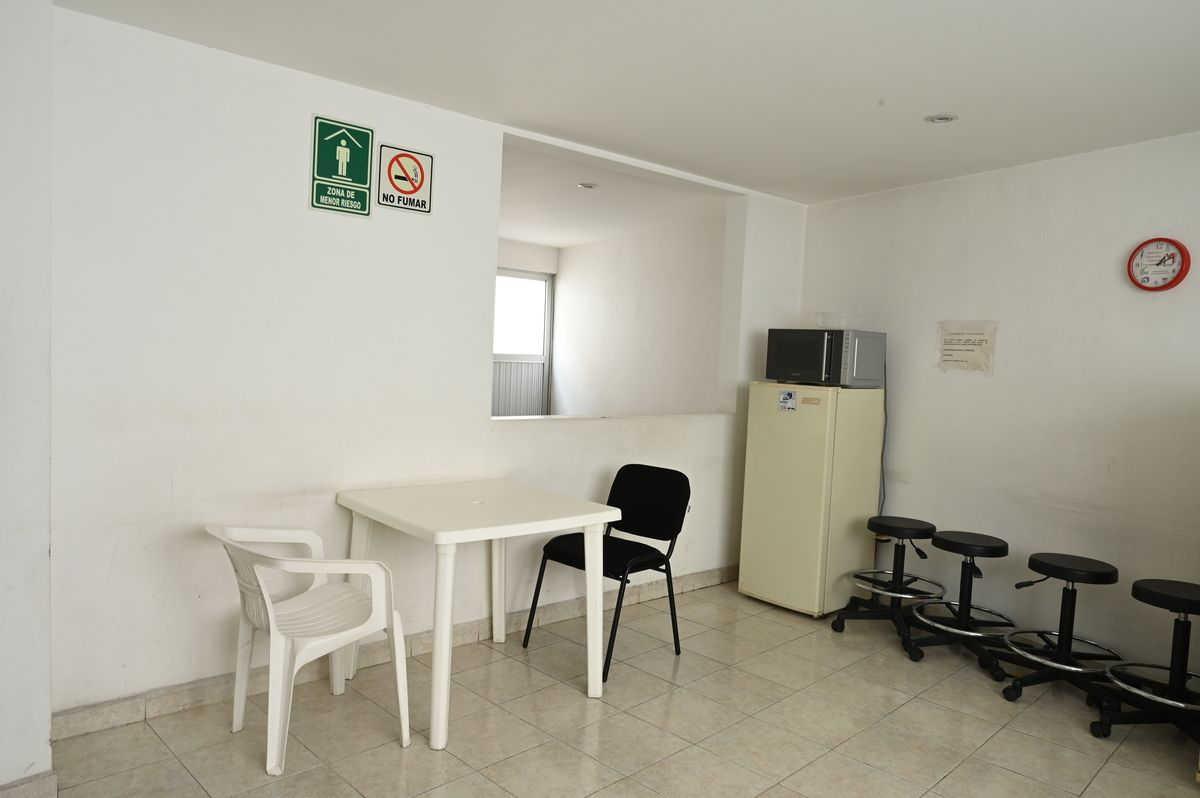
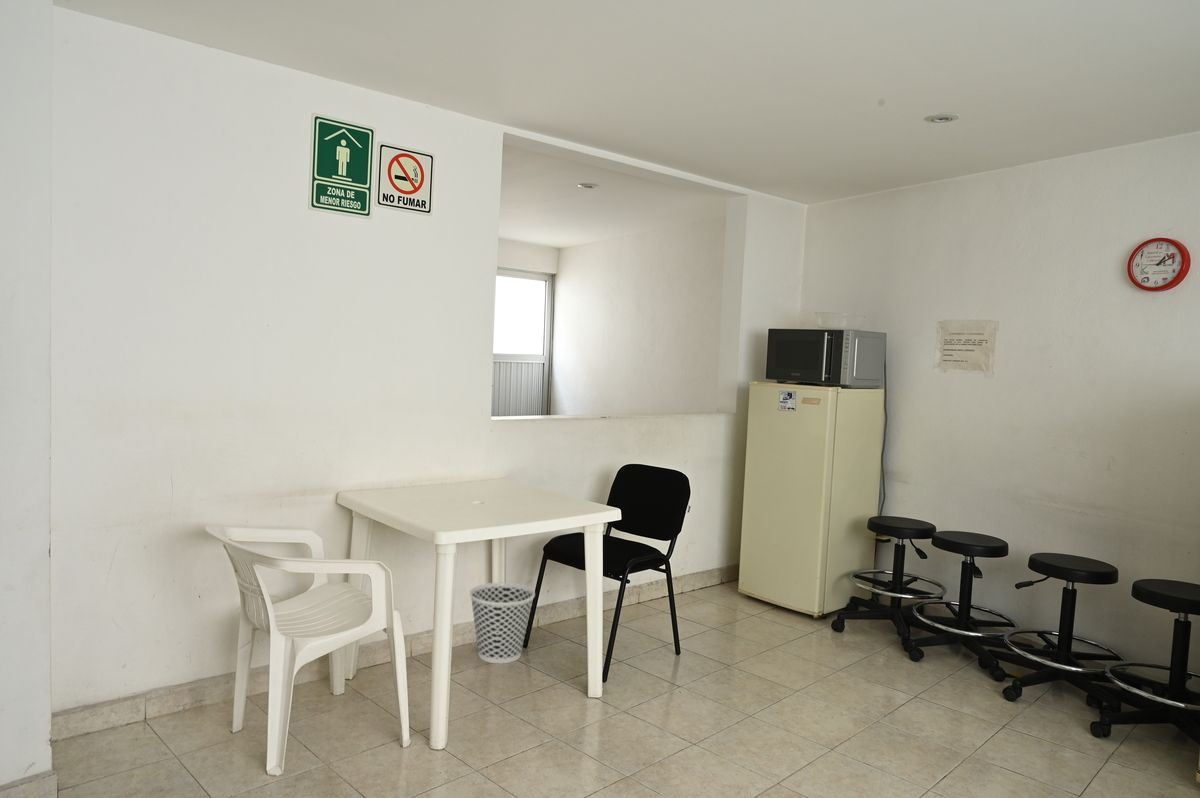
+ wastebasket (501, 623)
